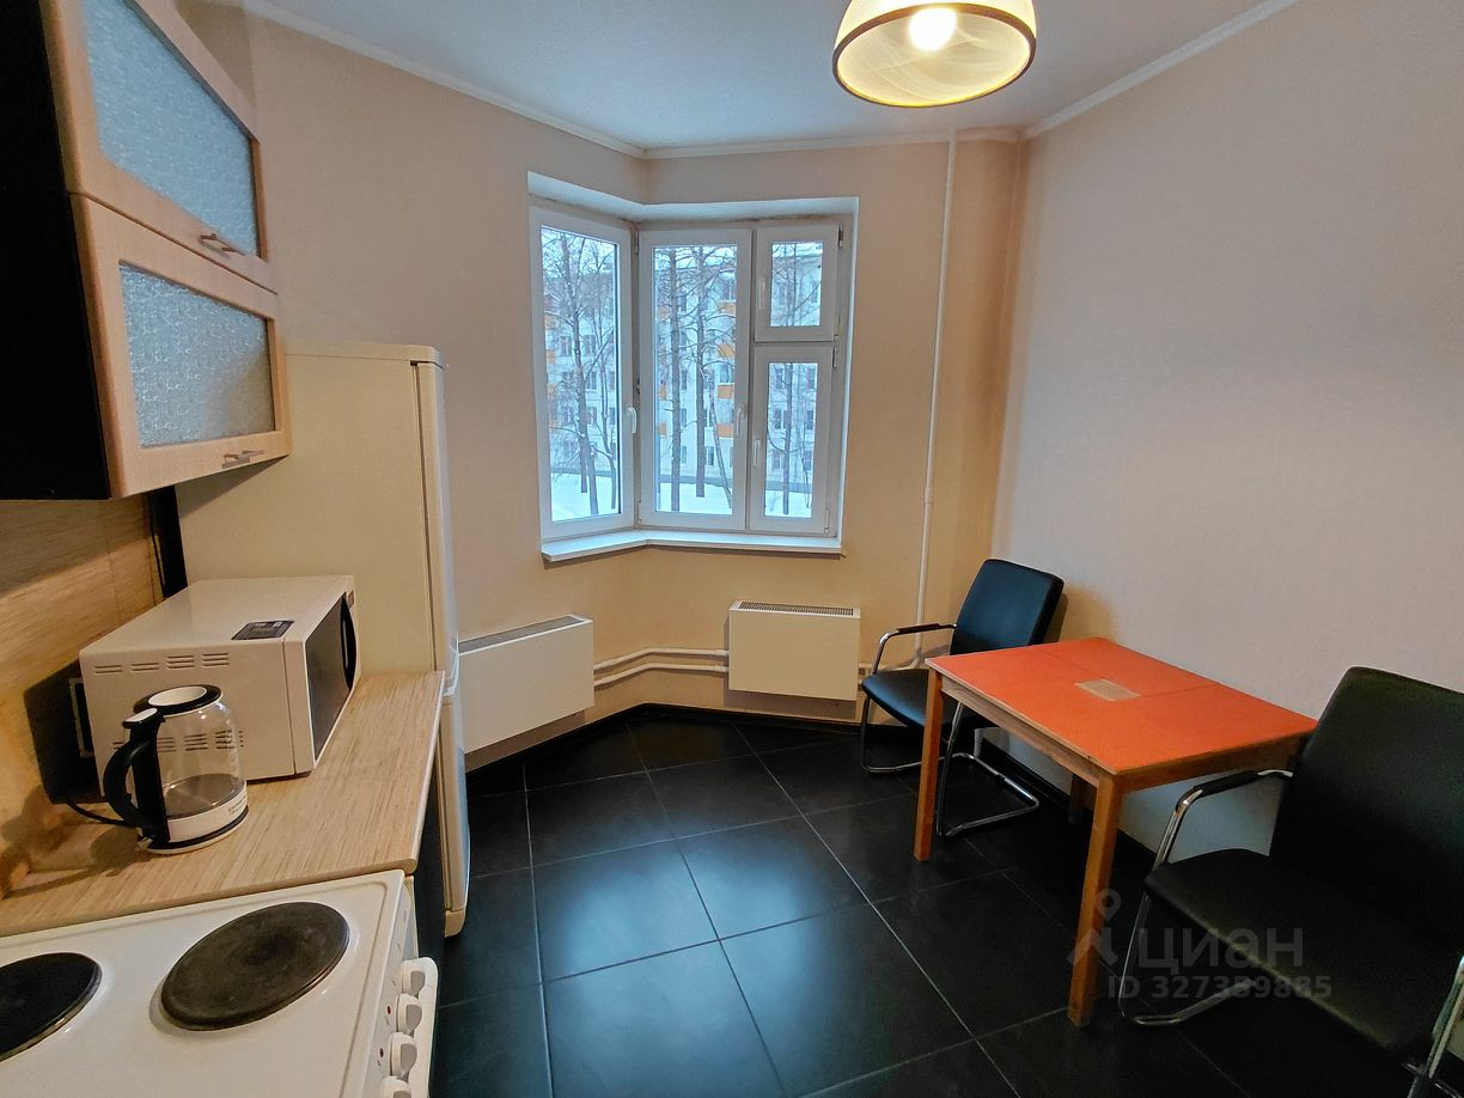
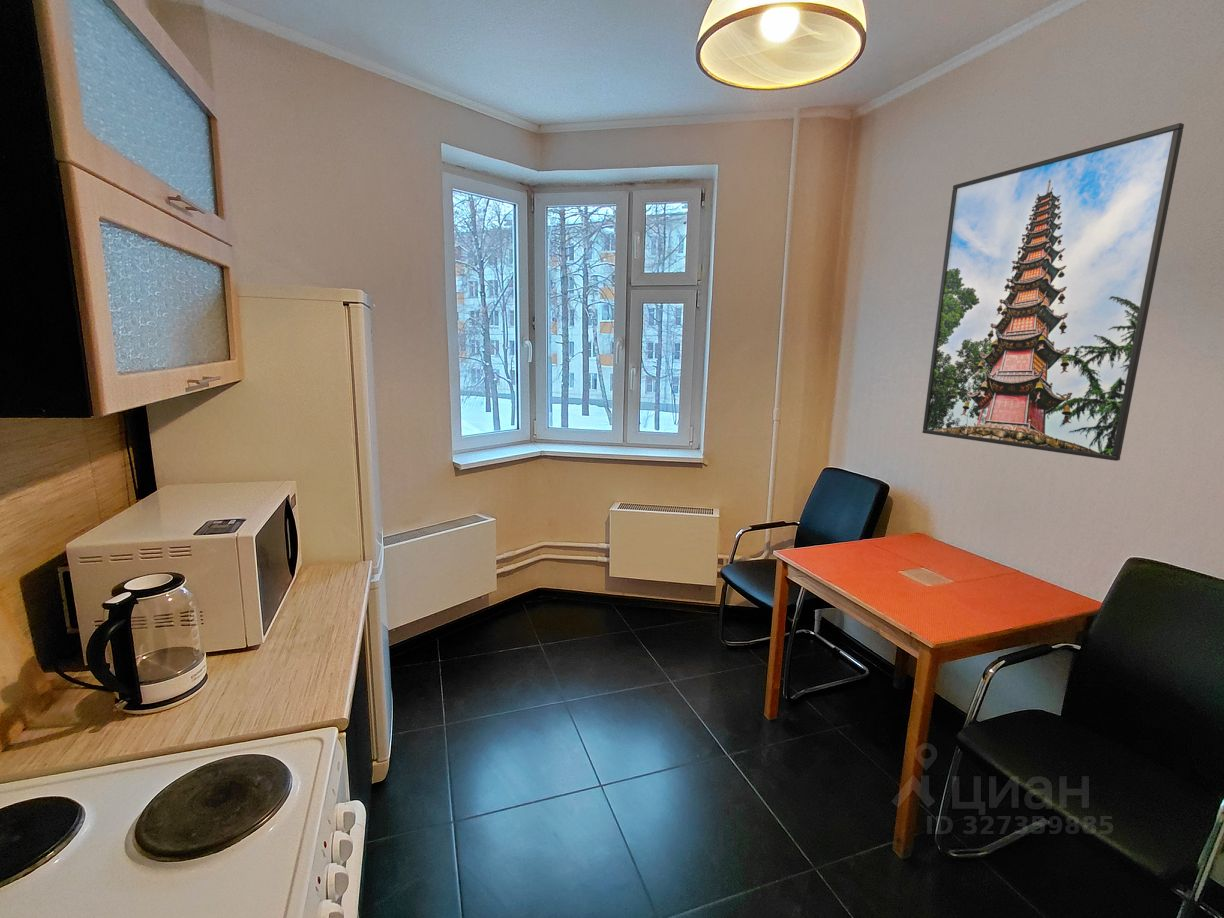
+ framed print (1027, 308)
